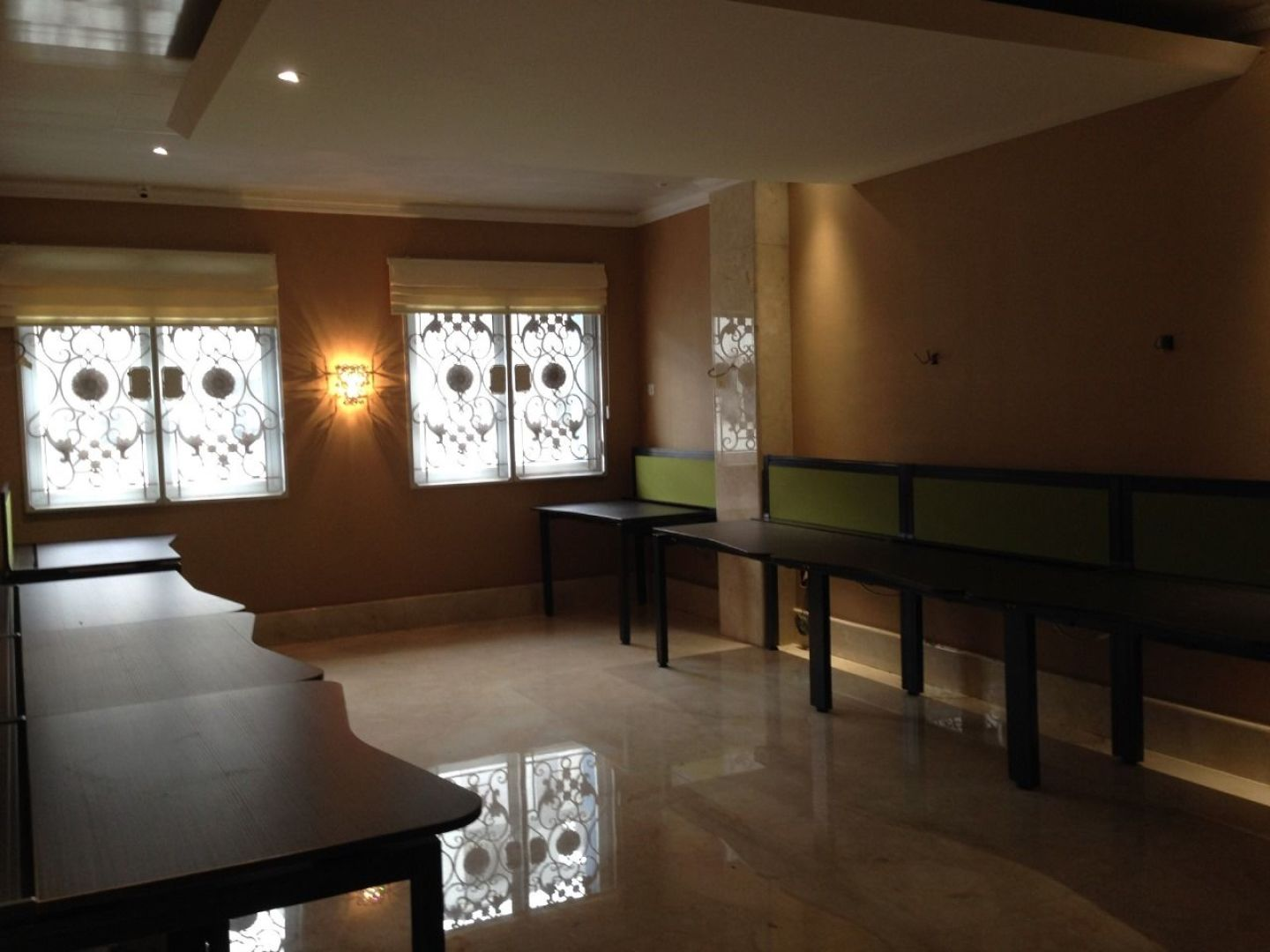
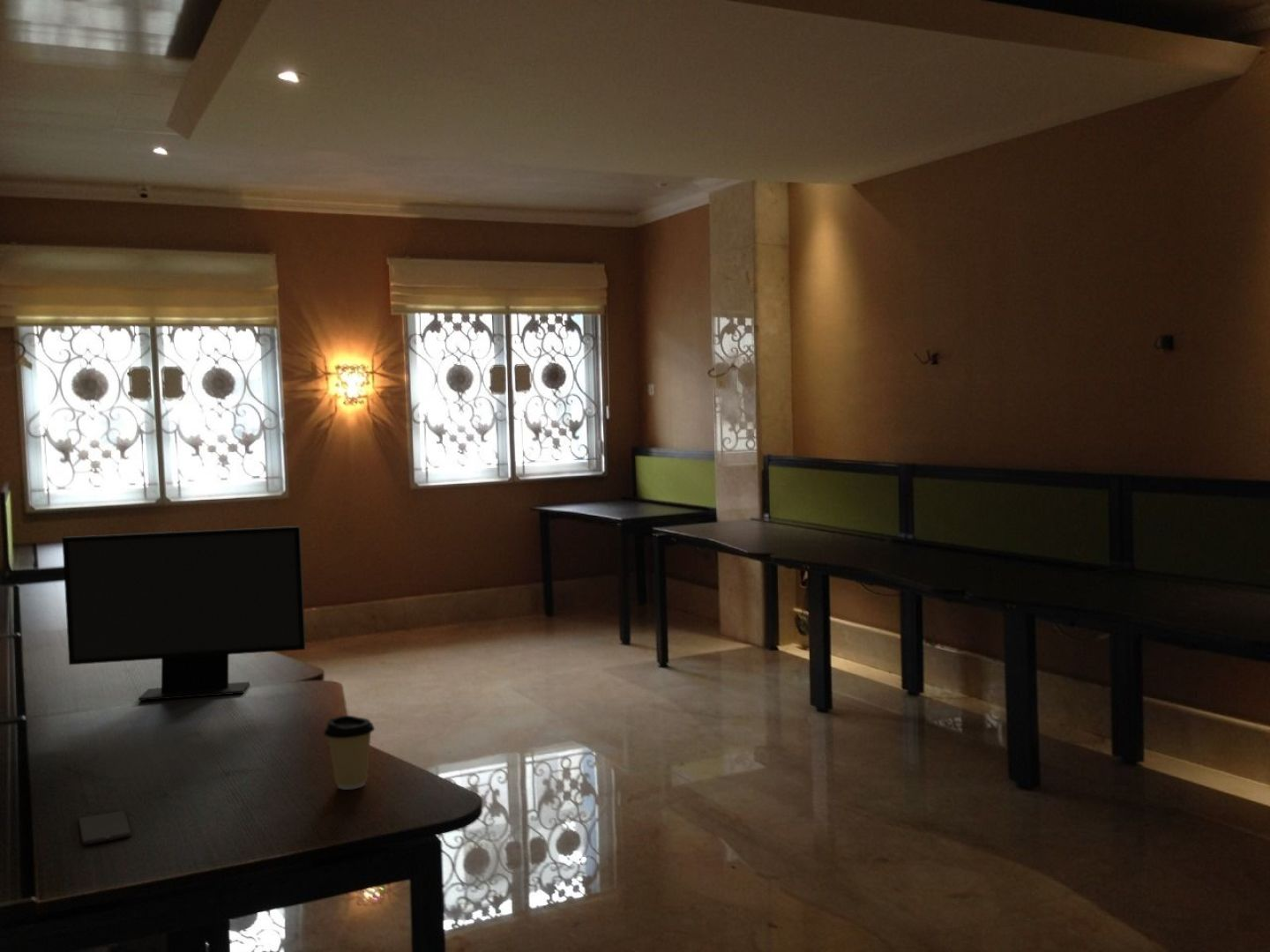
+ coffee cup (349, 752)
+ computer monitor (190, 611)
+ smartphone (104, 825)
